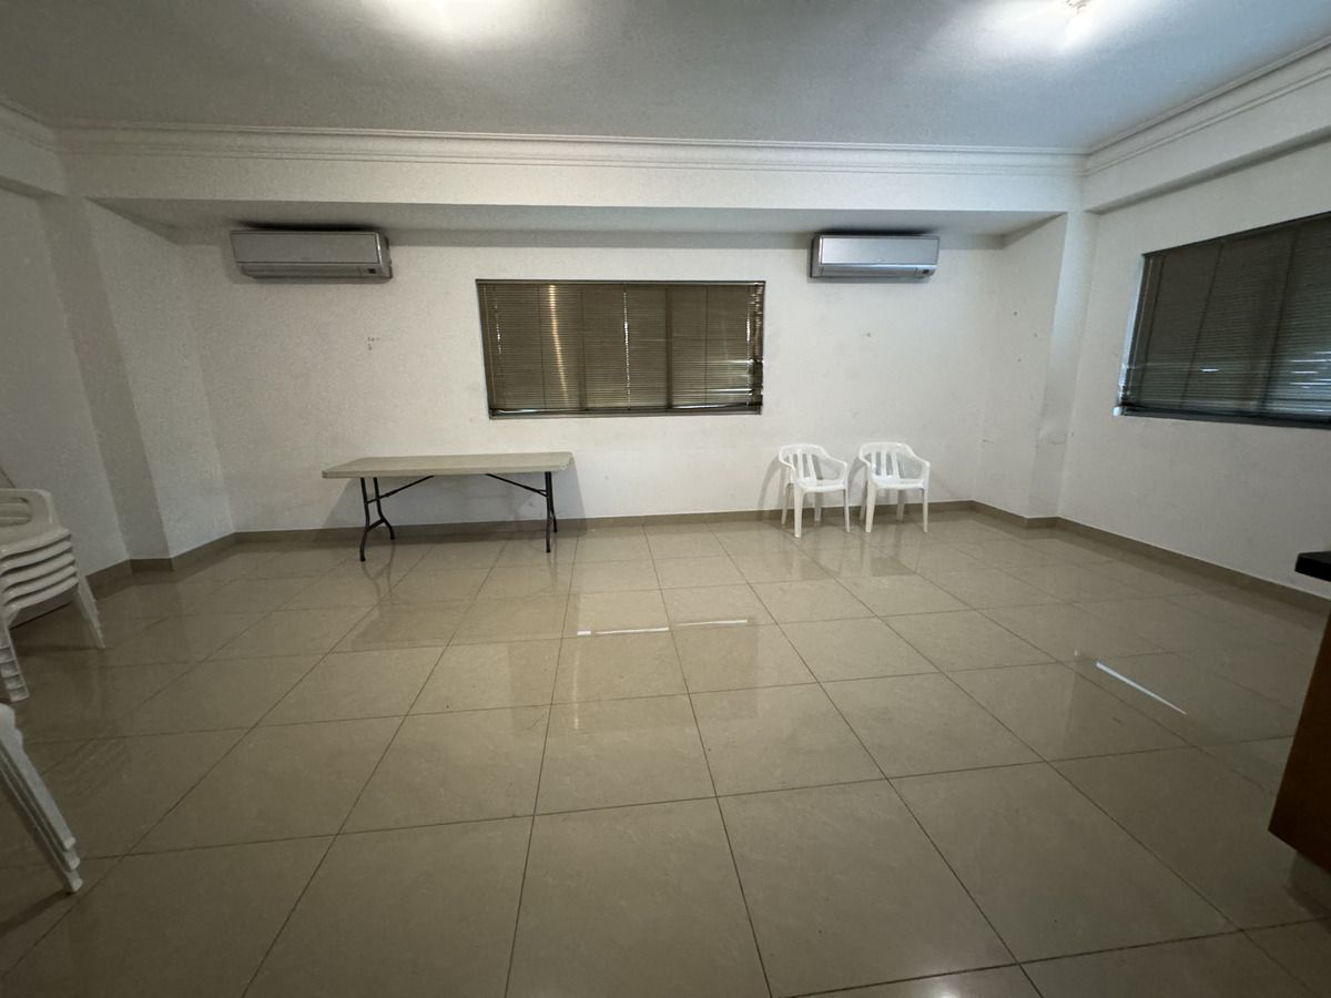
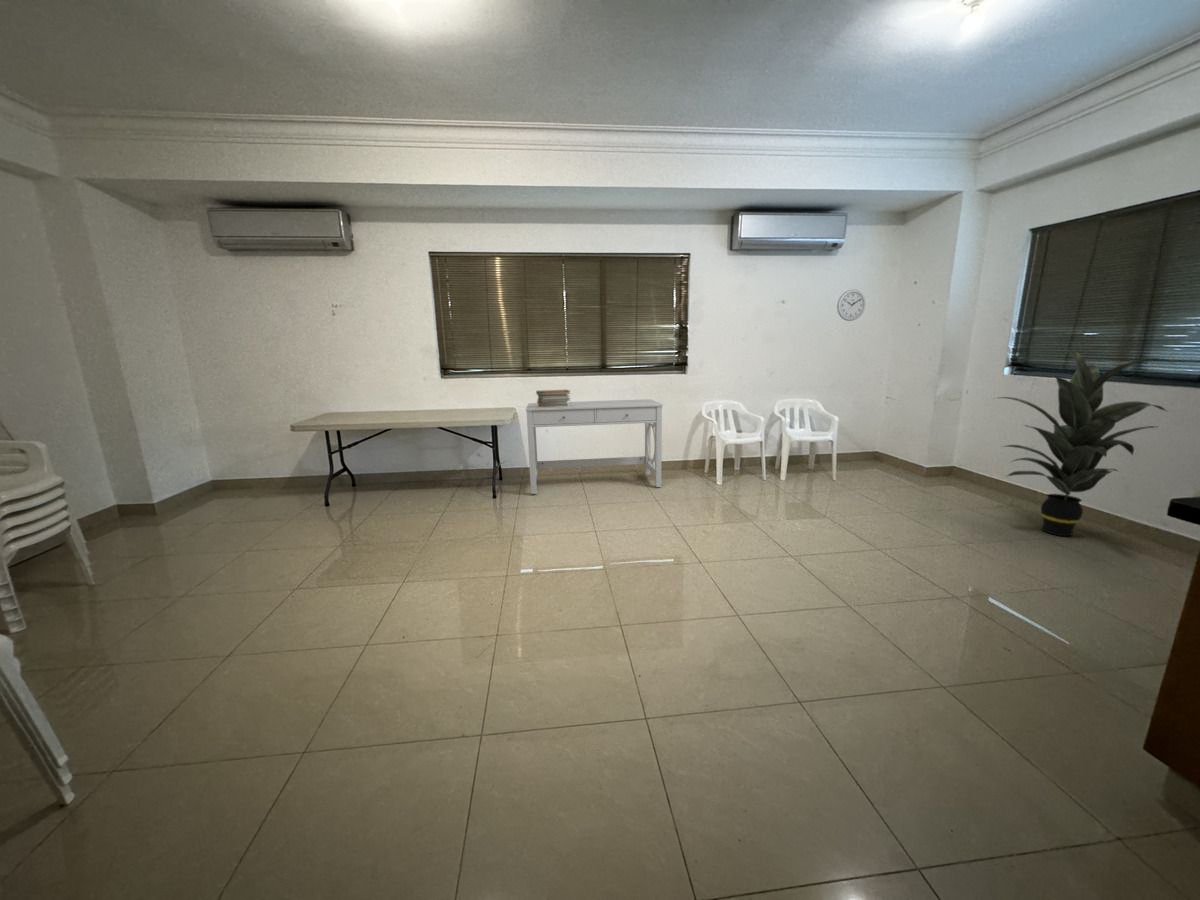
+ indoor plant (1071, 443)
+ desk (598, 458)
+ wall clock (851, 305)
+ book stack (553, 398)
